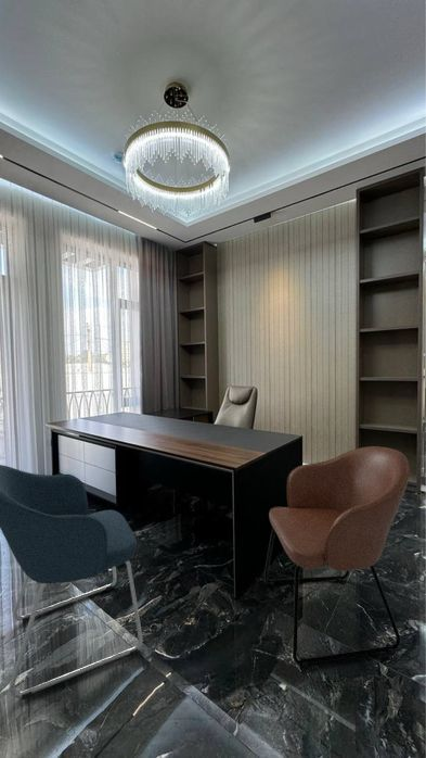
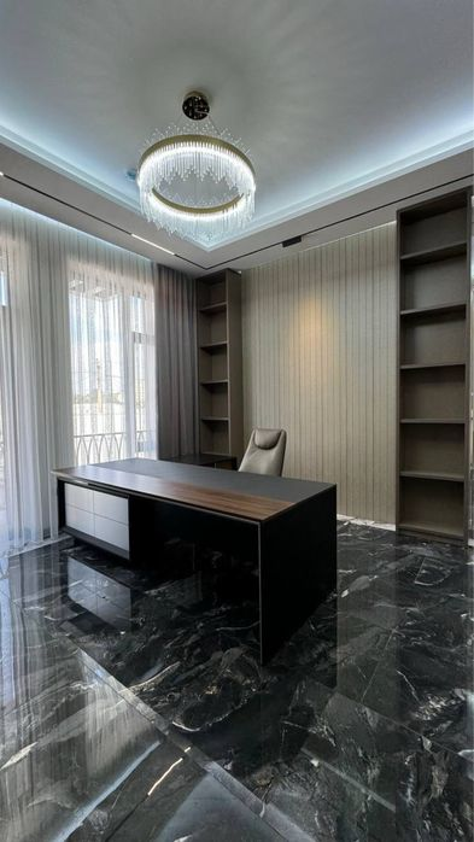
- chair (335, 533)
- chair (62, 547)
